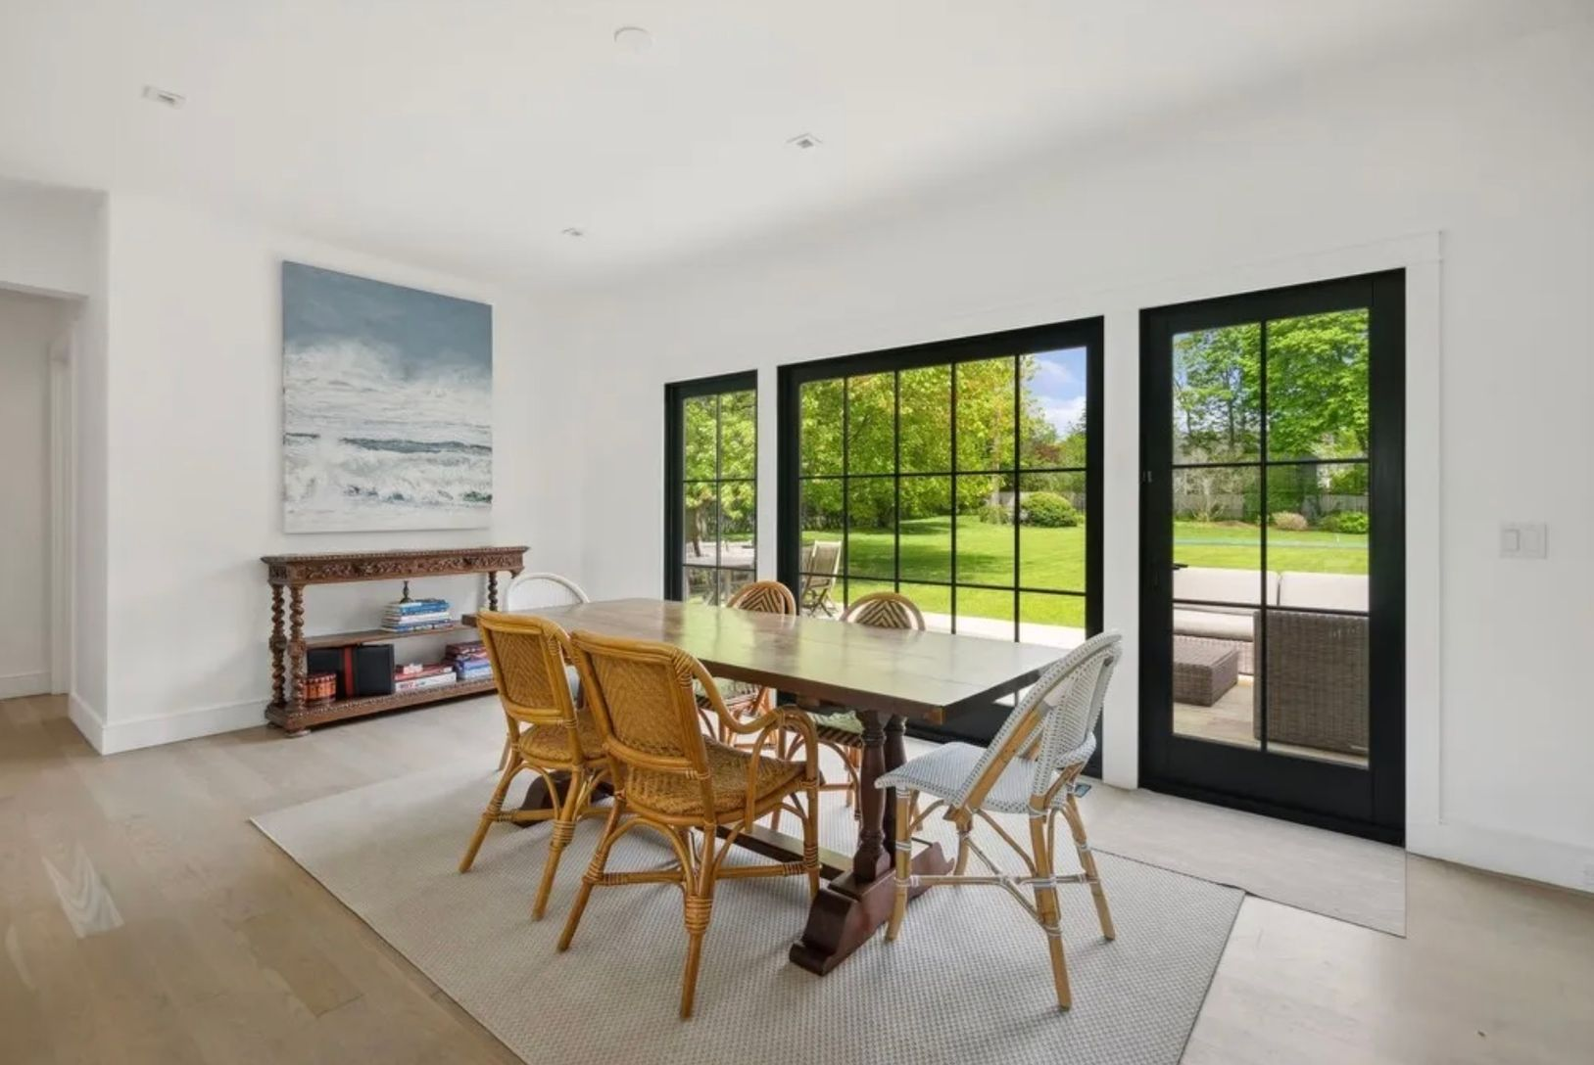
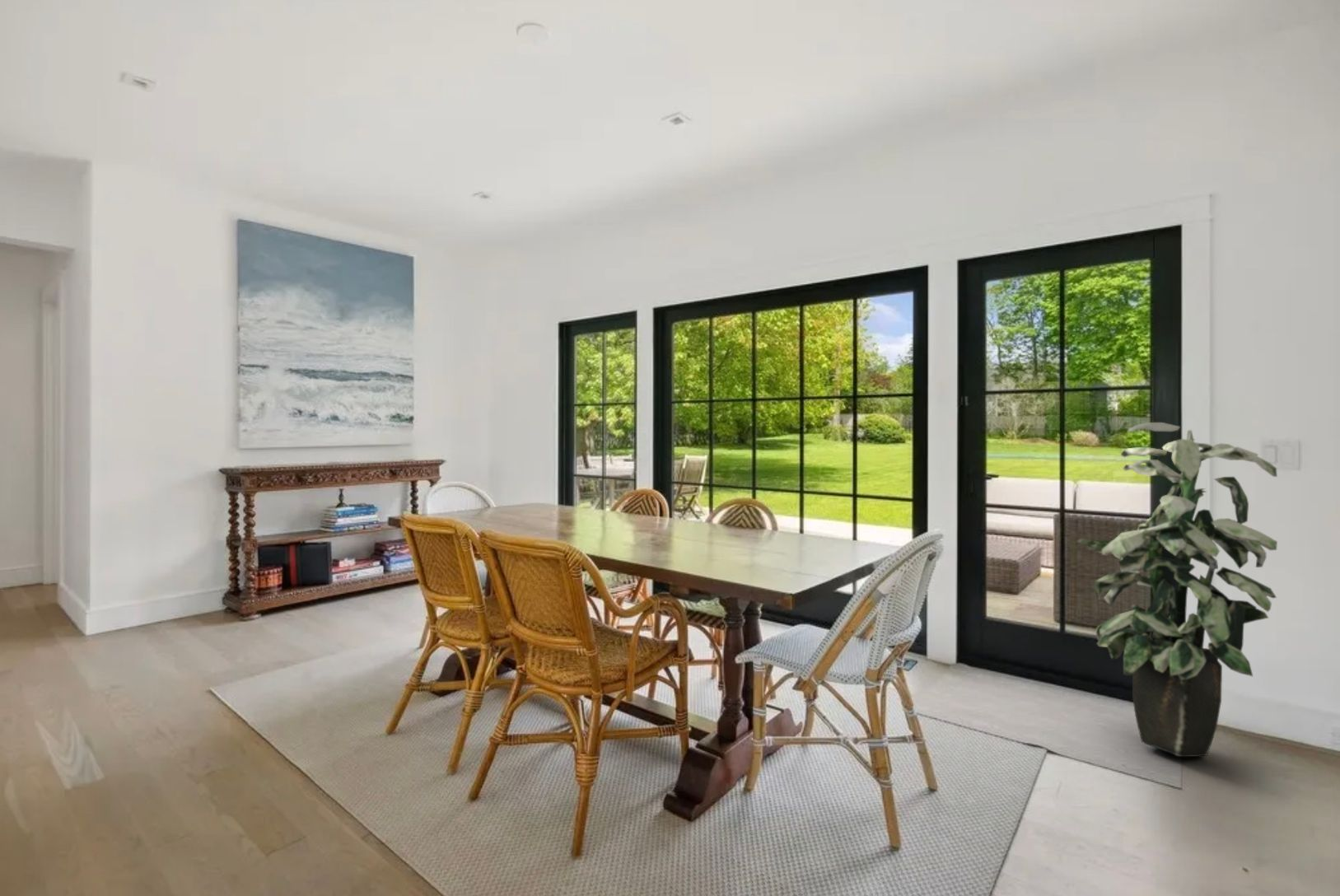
+ indoor plant (1170, 584)
